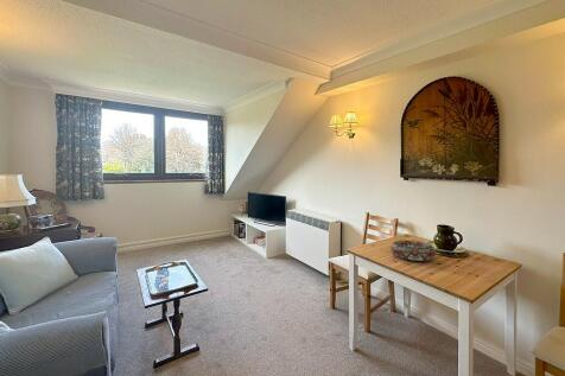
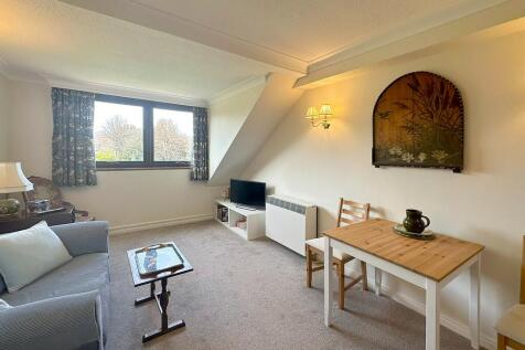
- decorative bowl (412, 249)
